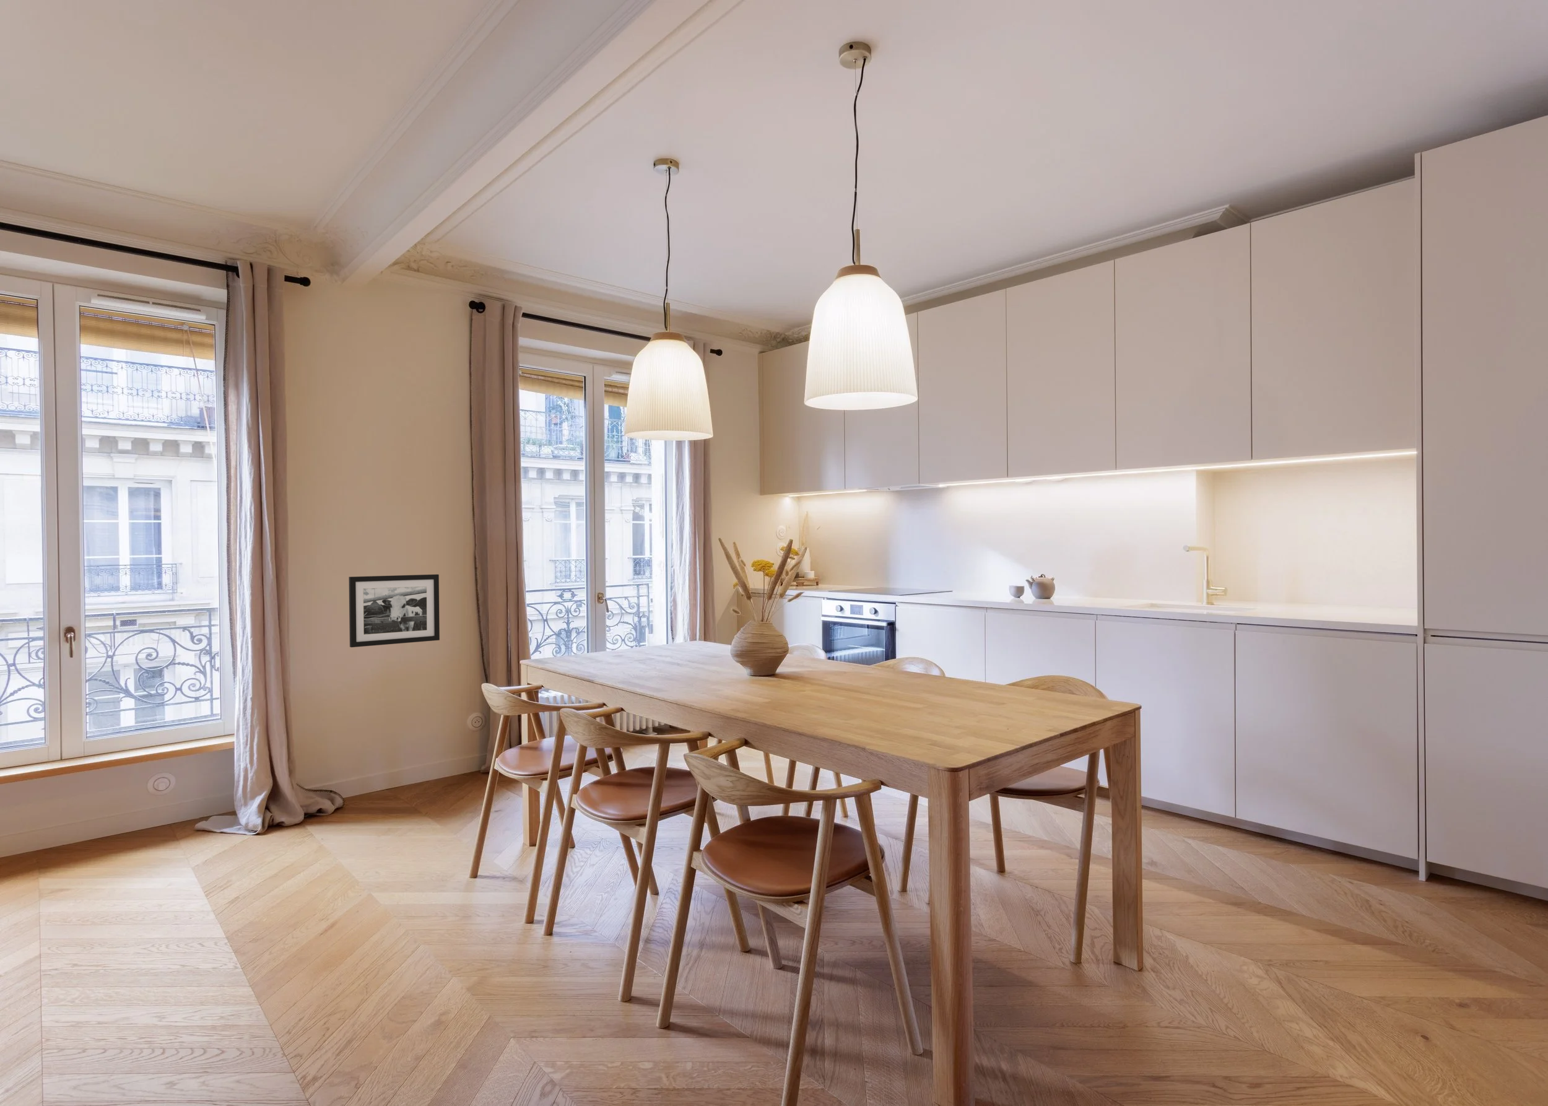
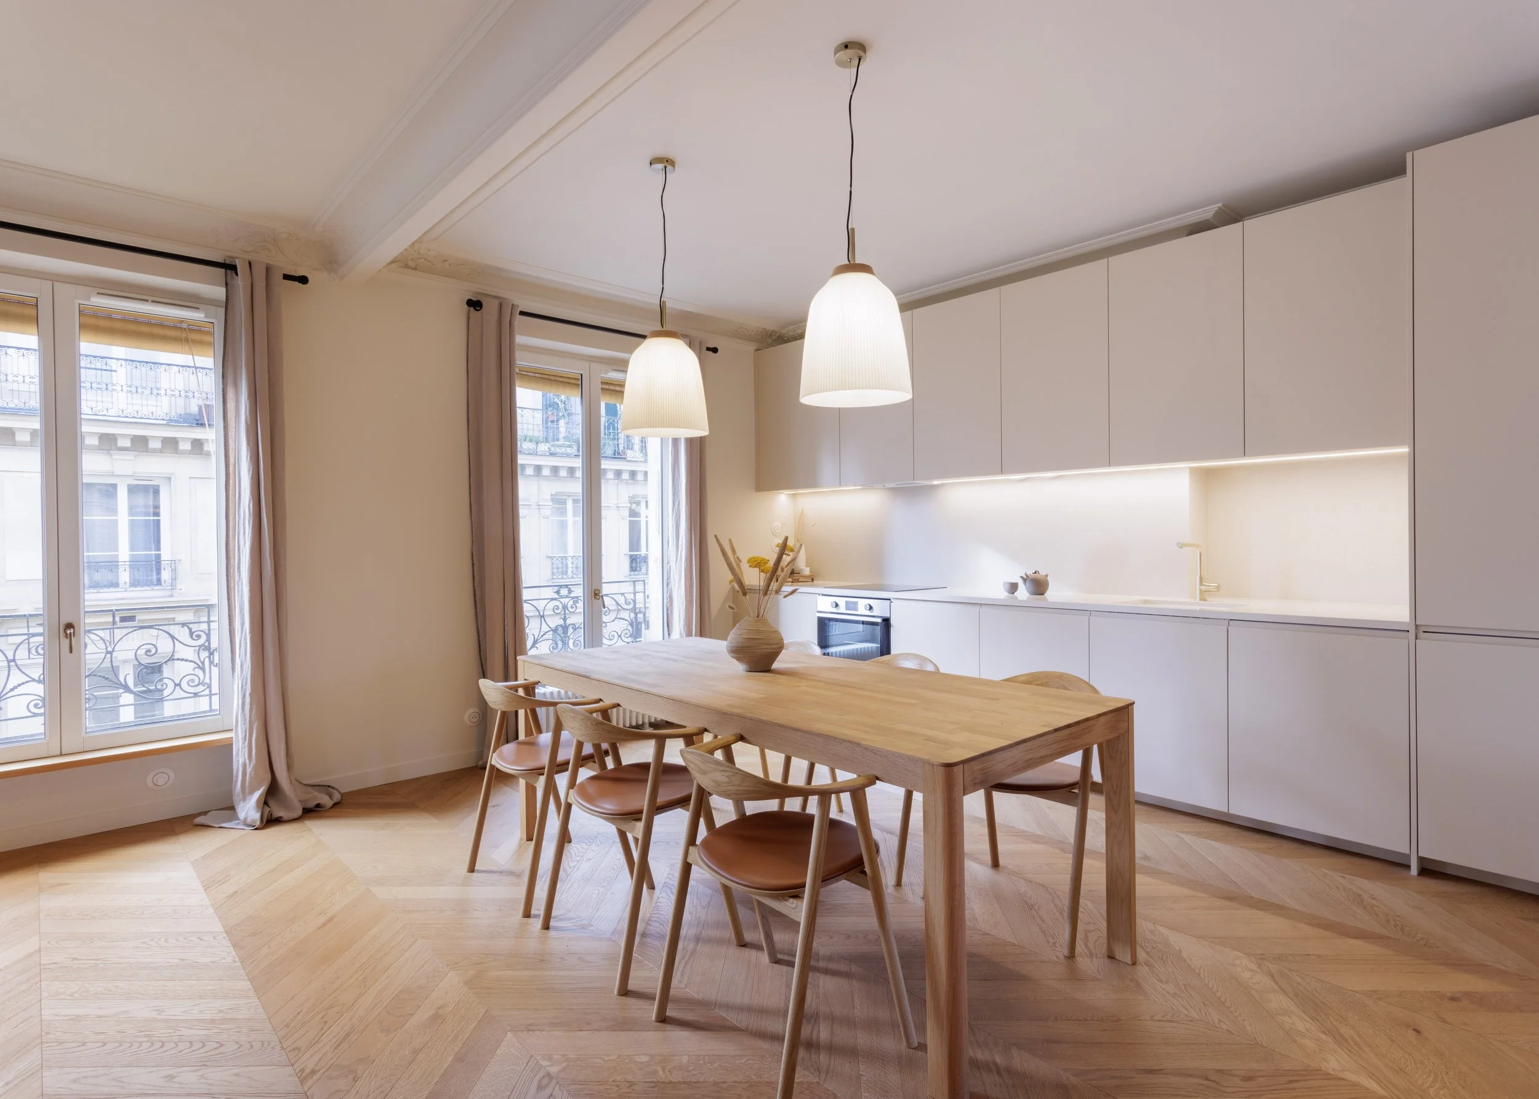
- picture frame (396, 609)
